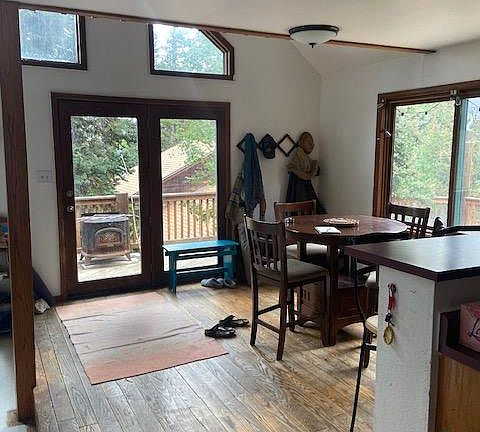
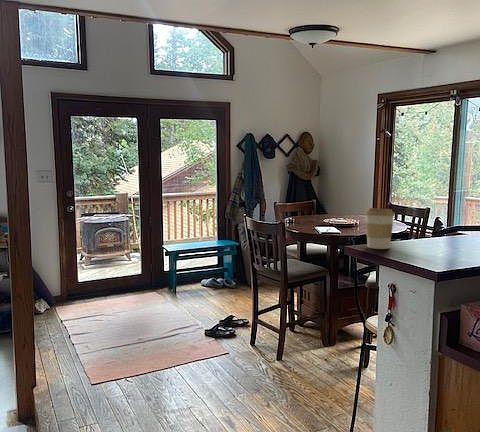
+ coffee cup (379, 227)
